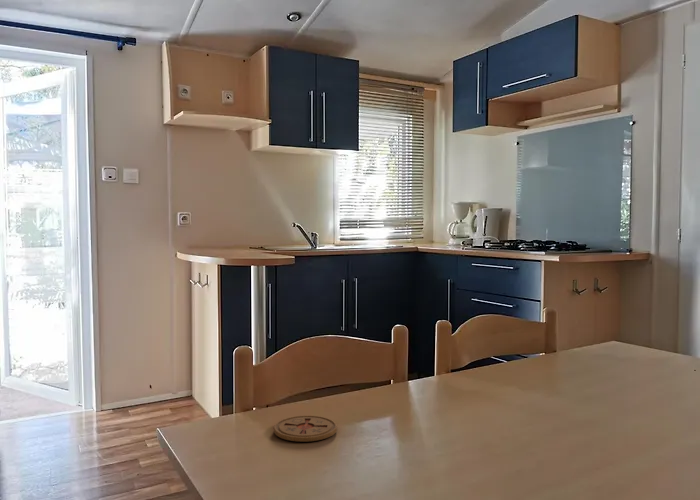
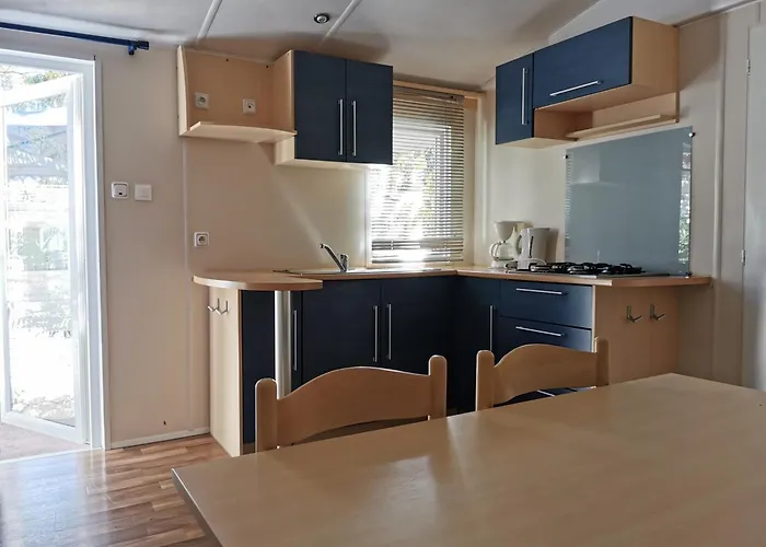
- coaster (305, 427)
